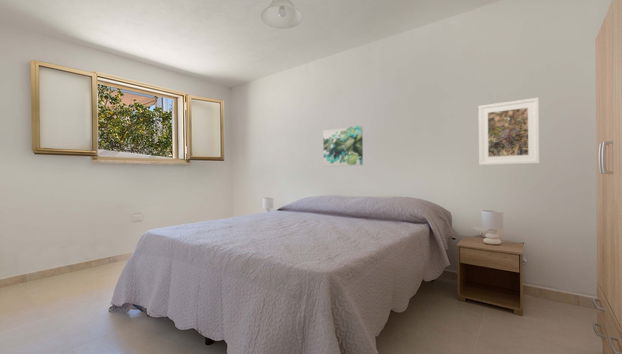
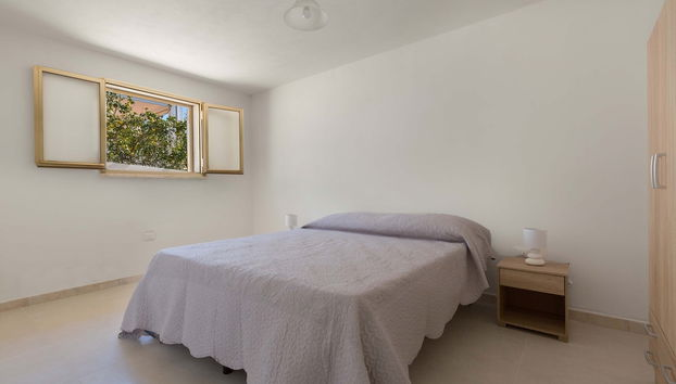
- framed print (507, 133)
- wall art (342, 147)
